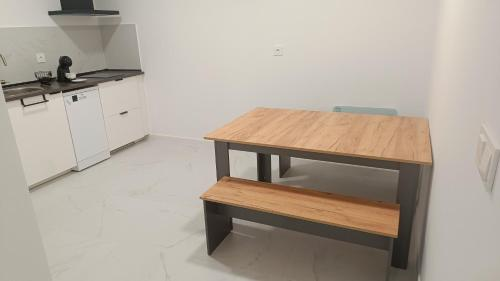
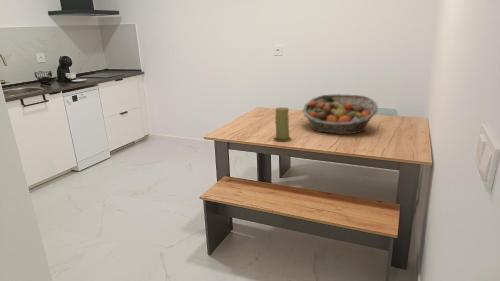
+ candle (282, 123)
+ fruit basket (338, 113)
